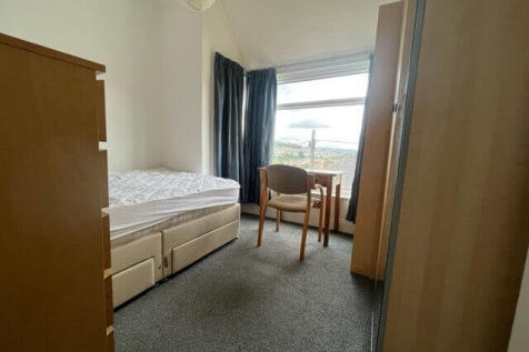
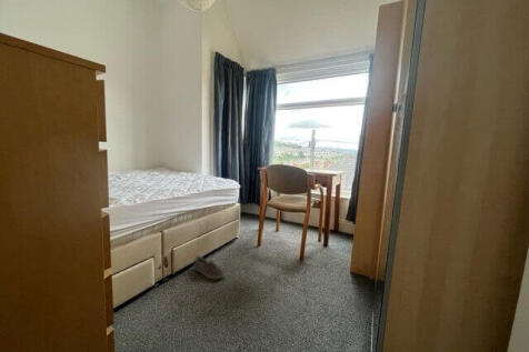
+ sneaker (208, 266)
